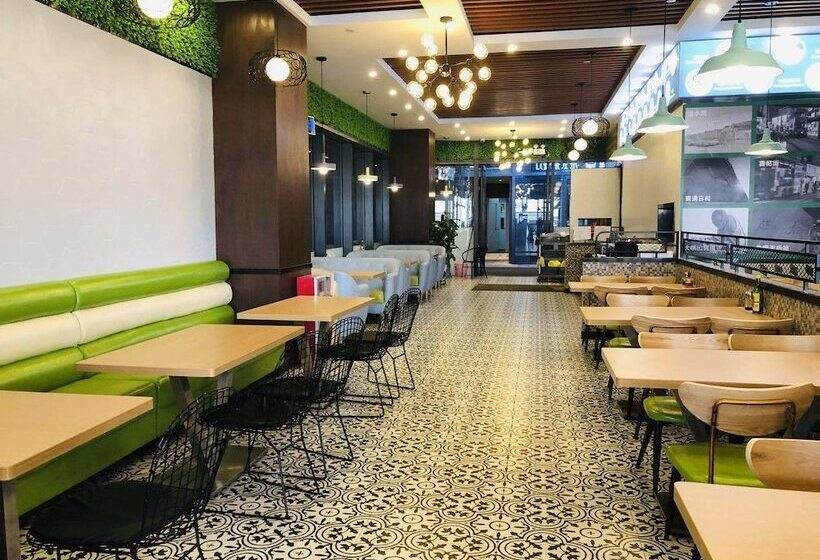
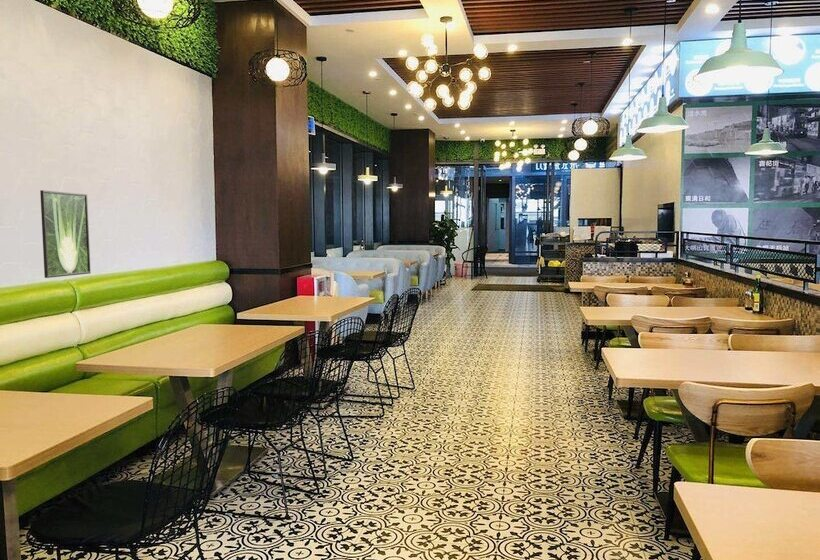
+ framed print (66, 234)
